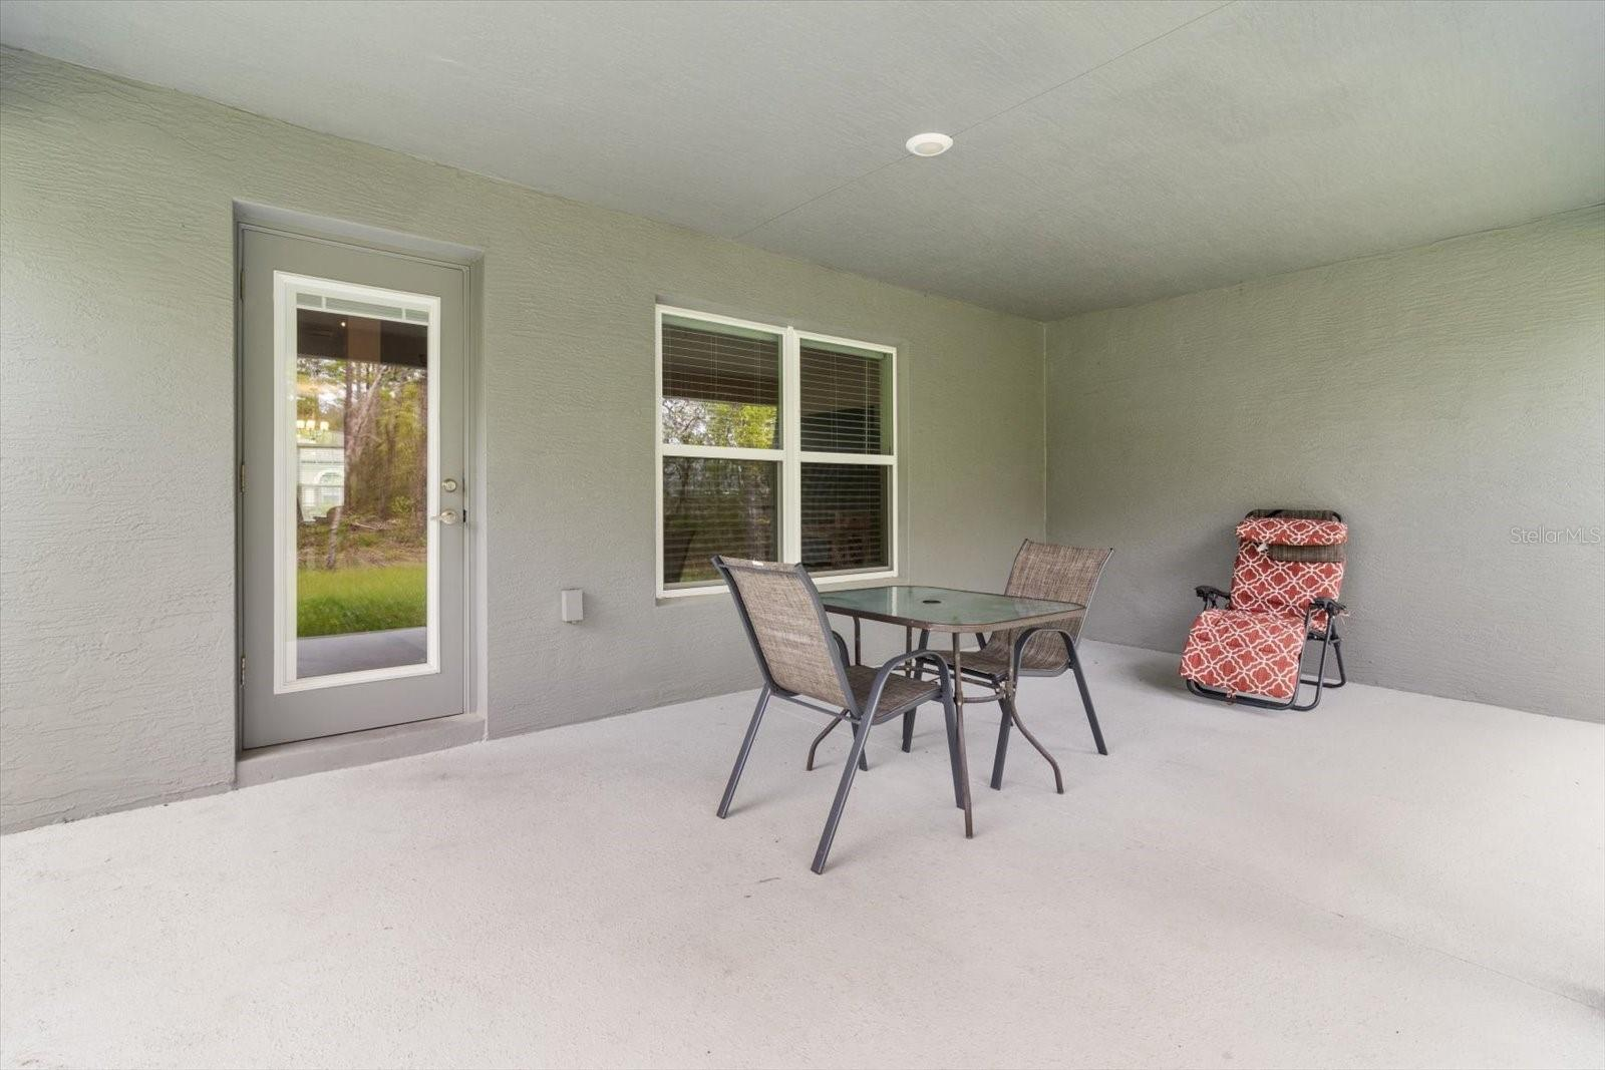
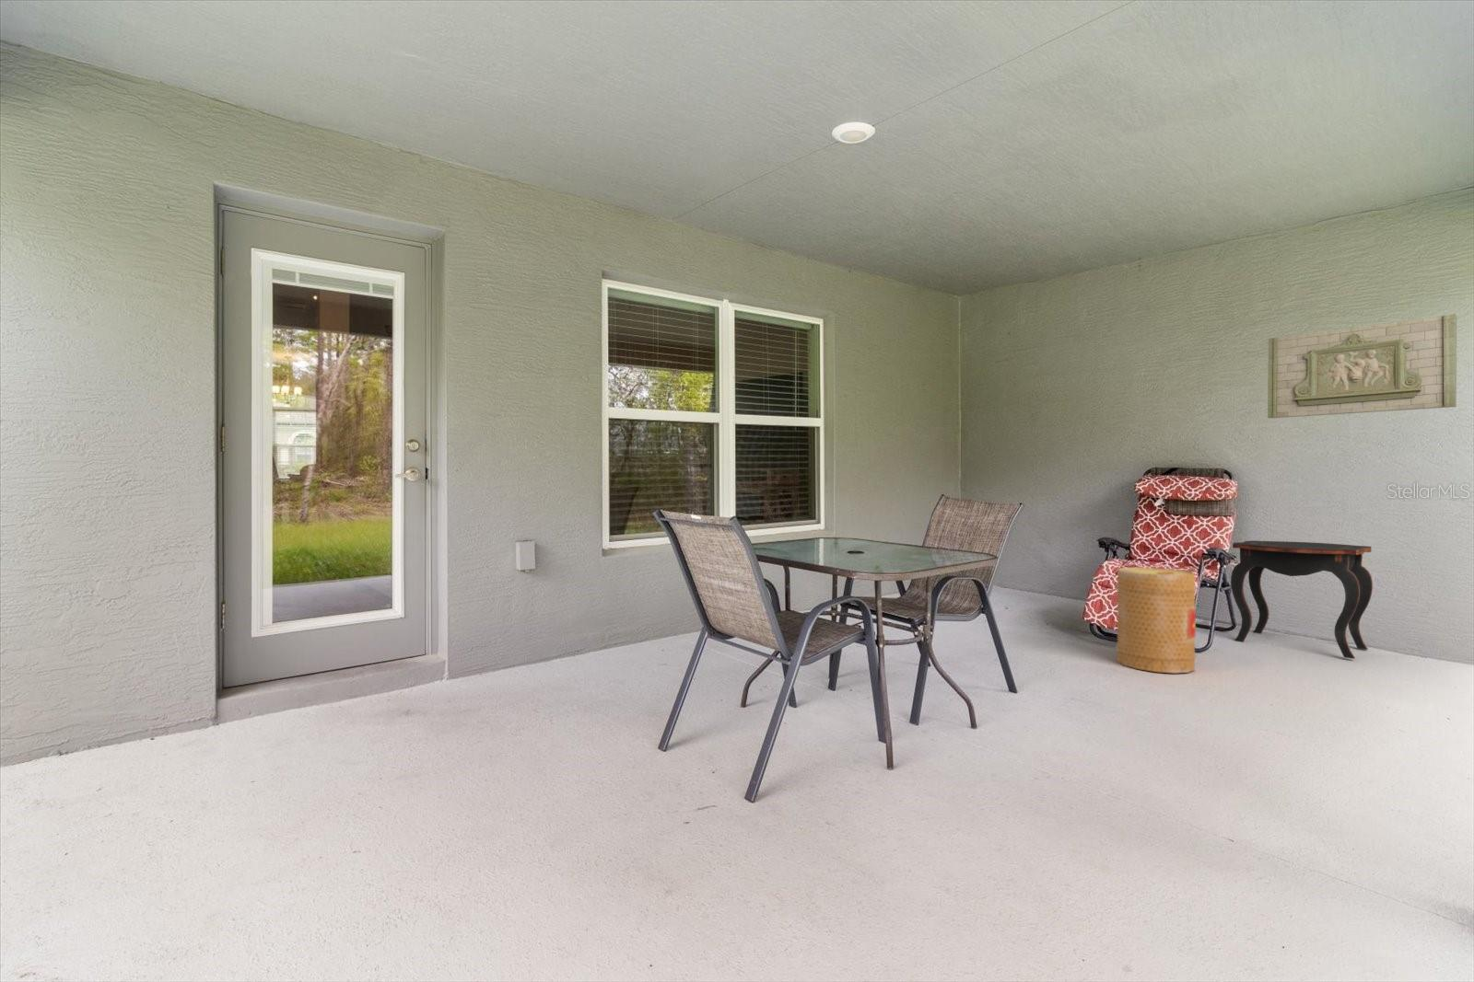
+ decorative wall panel (1354, 370)
+ side table (1299, 575)
+ basket (1155, 617)
